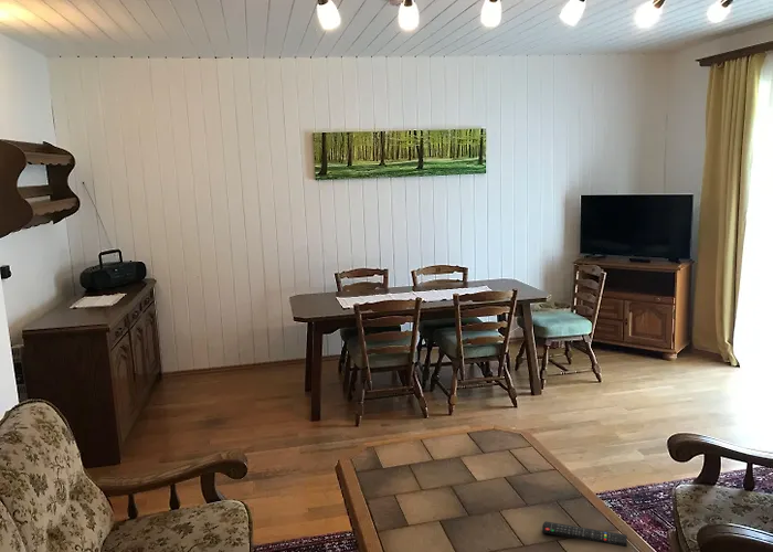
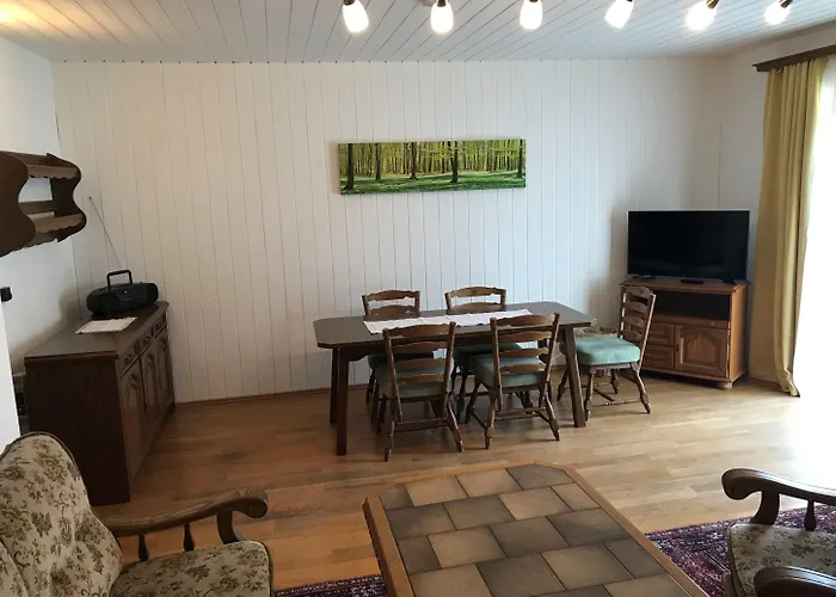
- remote control (583, 534)
